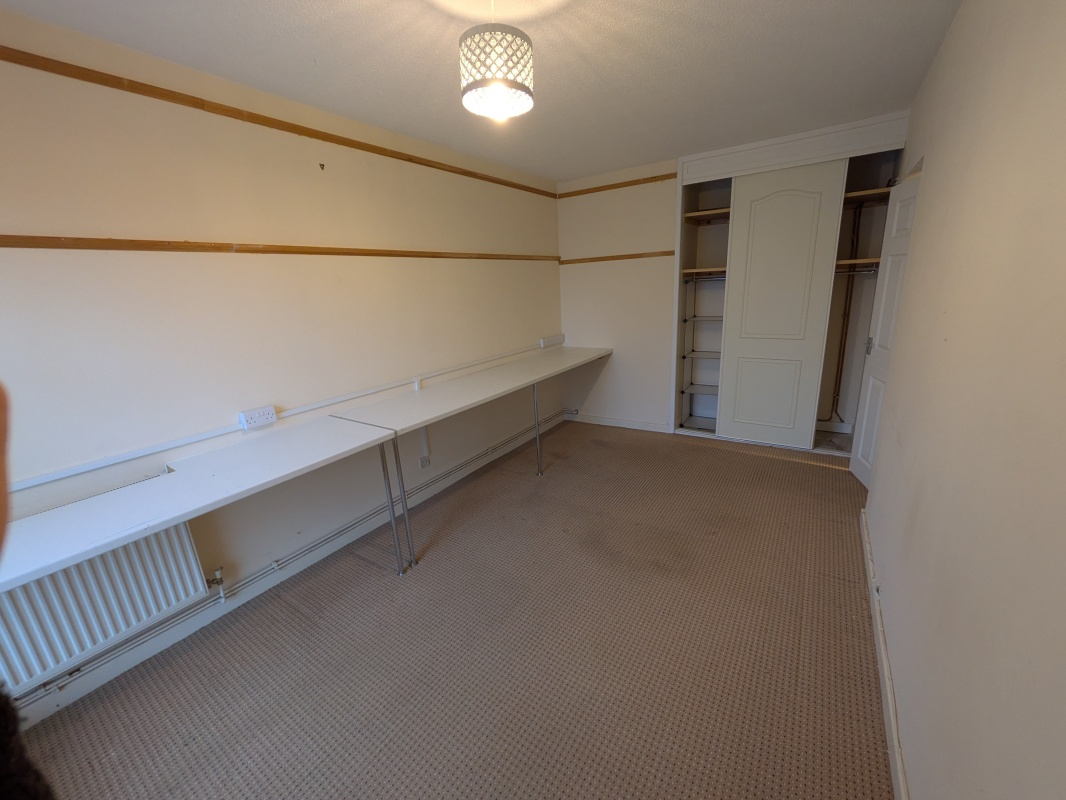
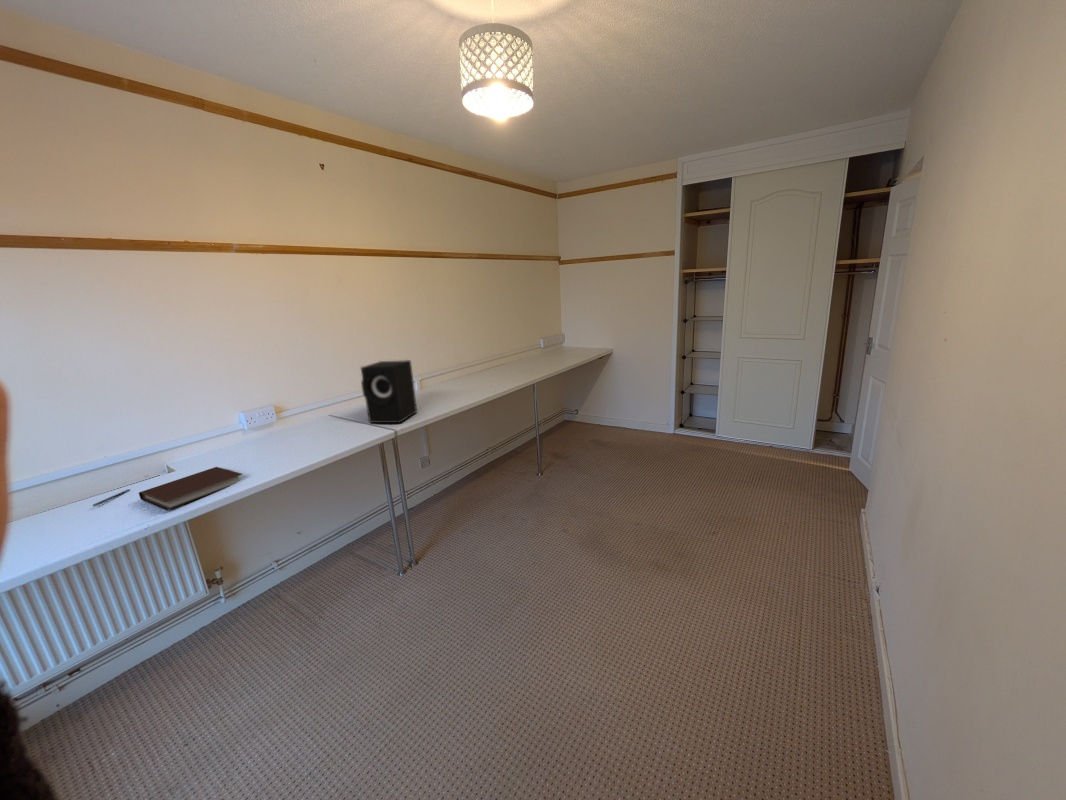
+ speaker (389, 391)
+ notebook (193, 486)
+ pen (112, 497)
